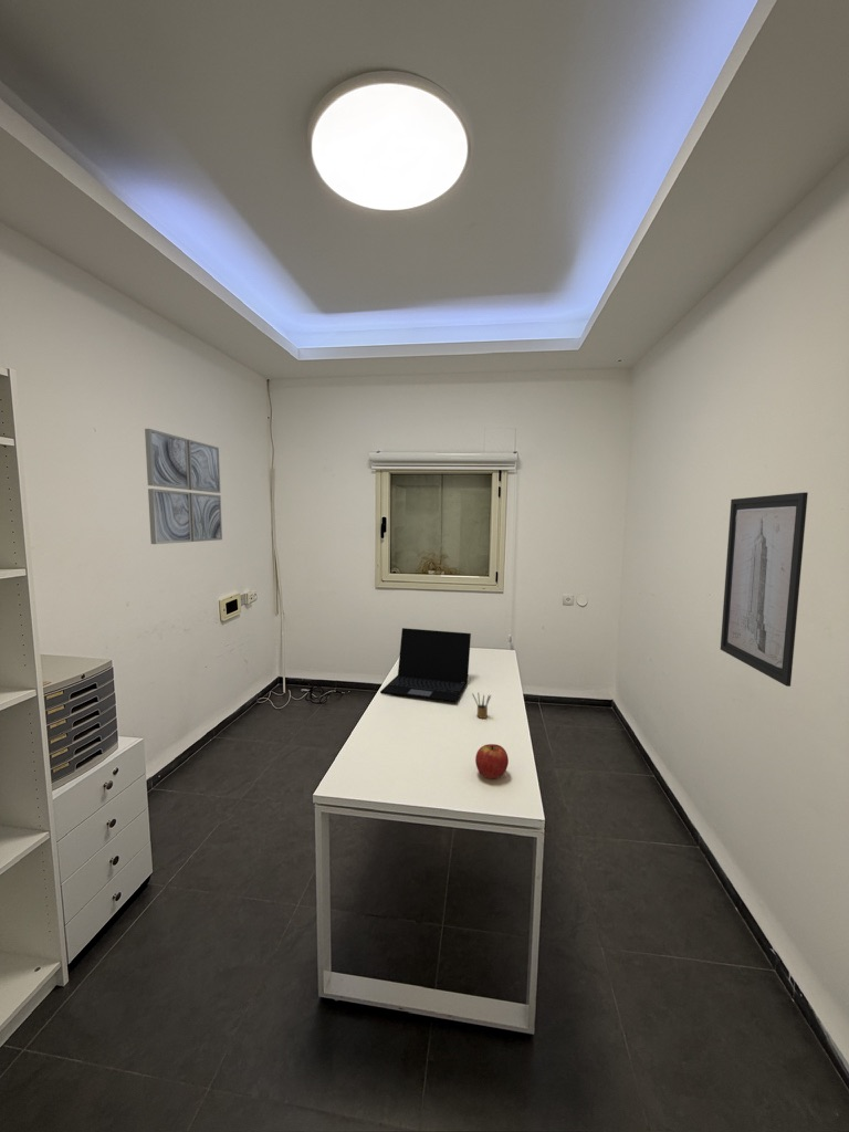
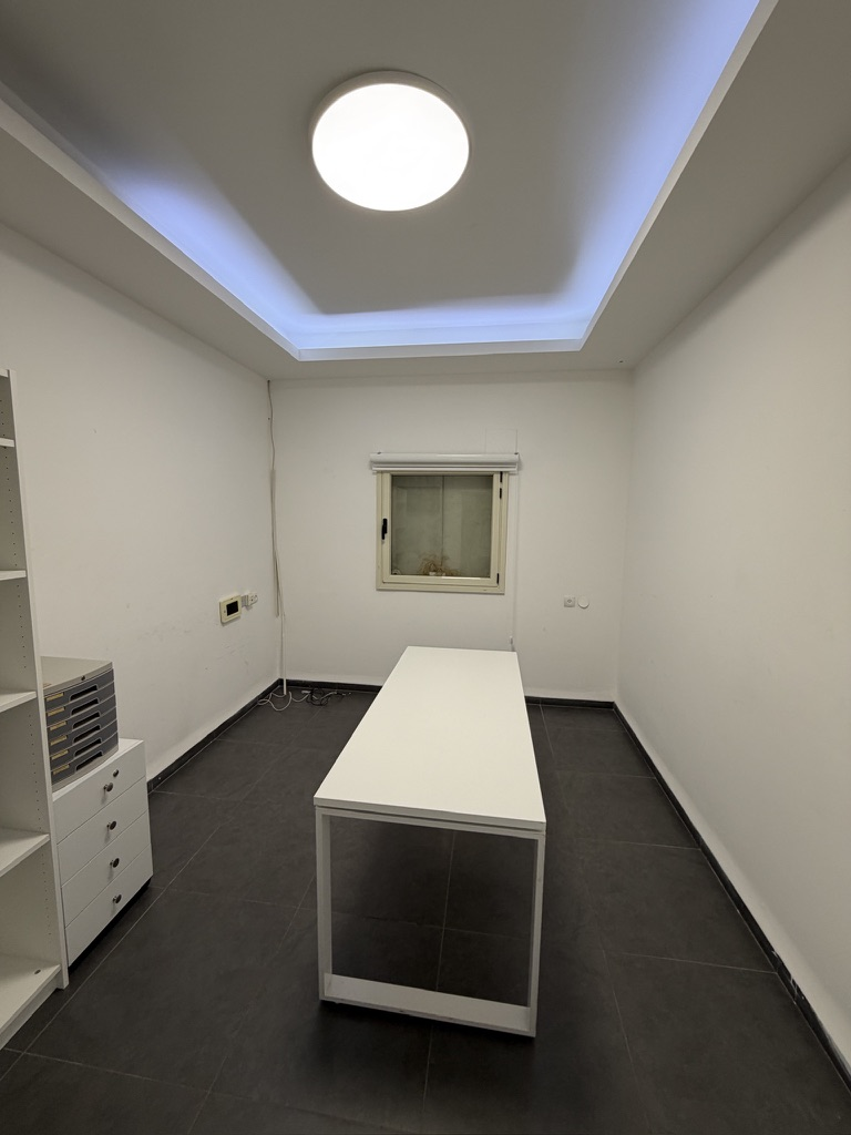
- apple (491, 758)
- pencil box (482, 704)
- laptop (427, 662)
- wall art (188, 492)
- wall art (757, 583)
